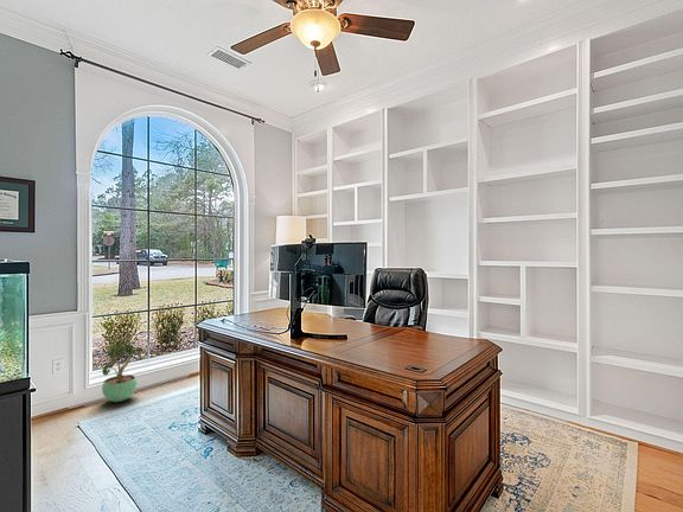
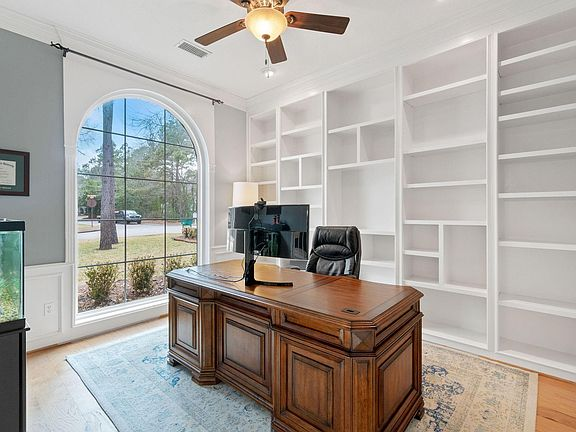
- potted plant (121, 371)
